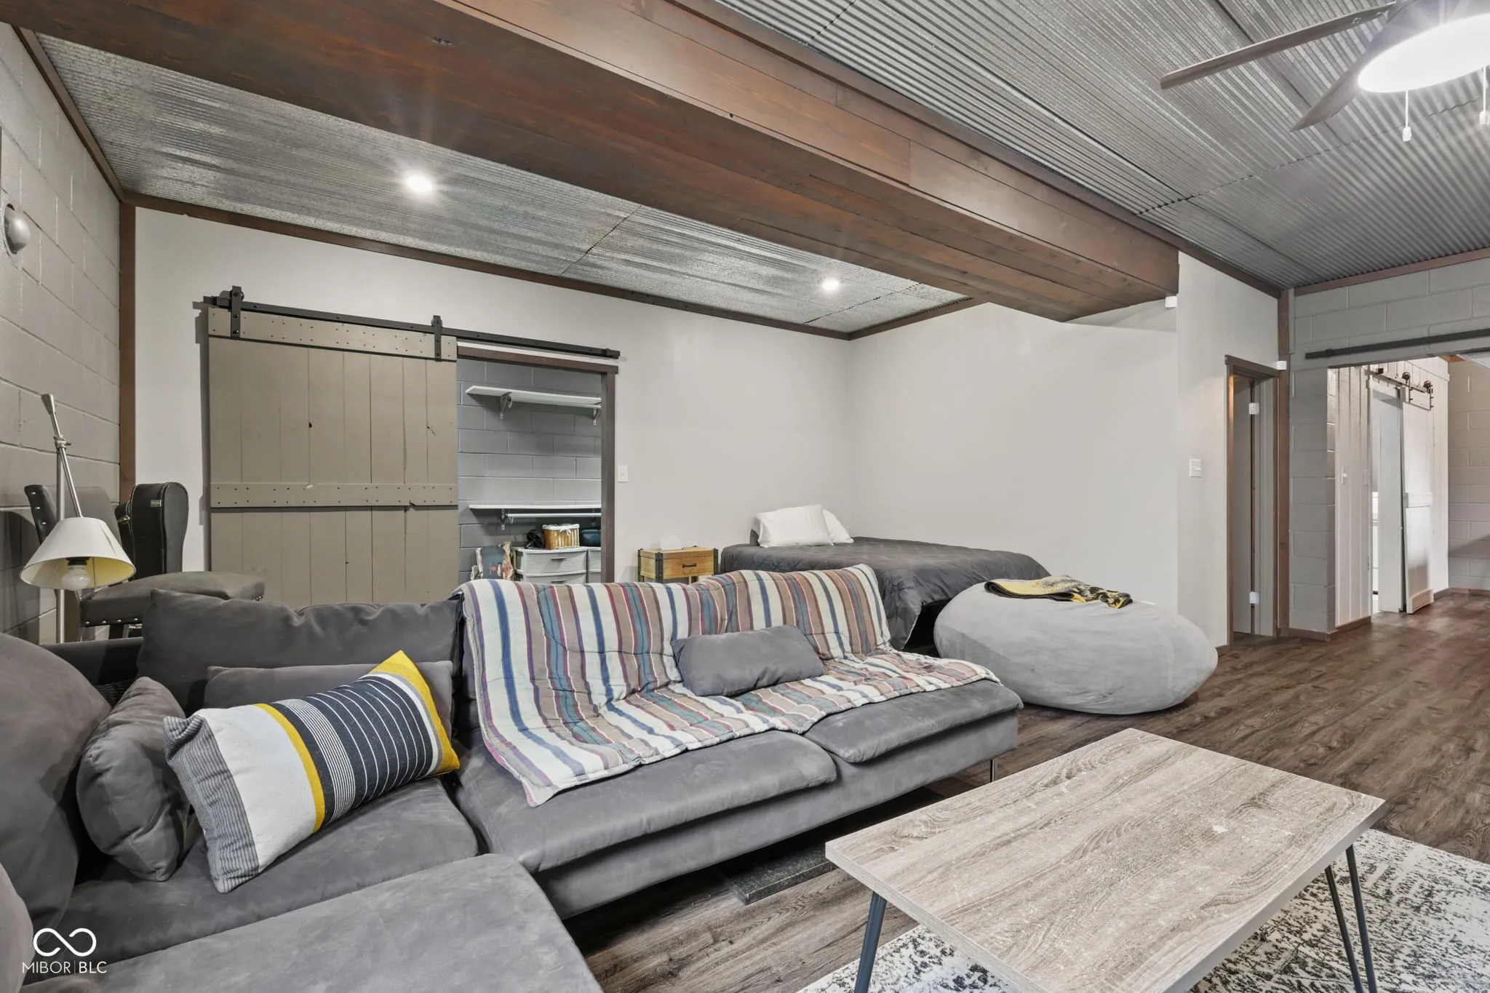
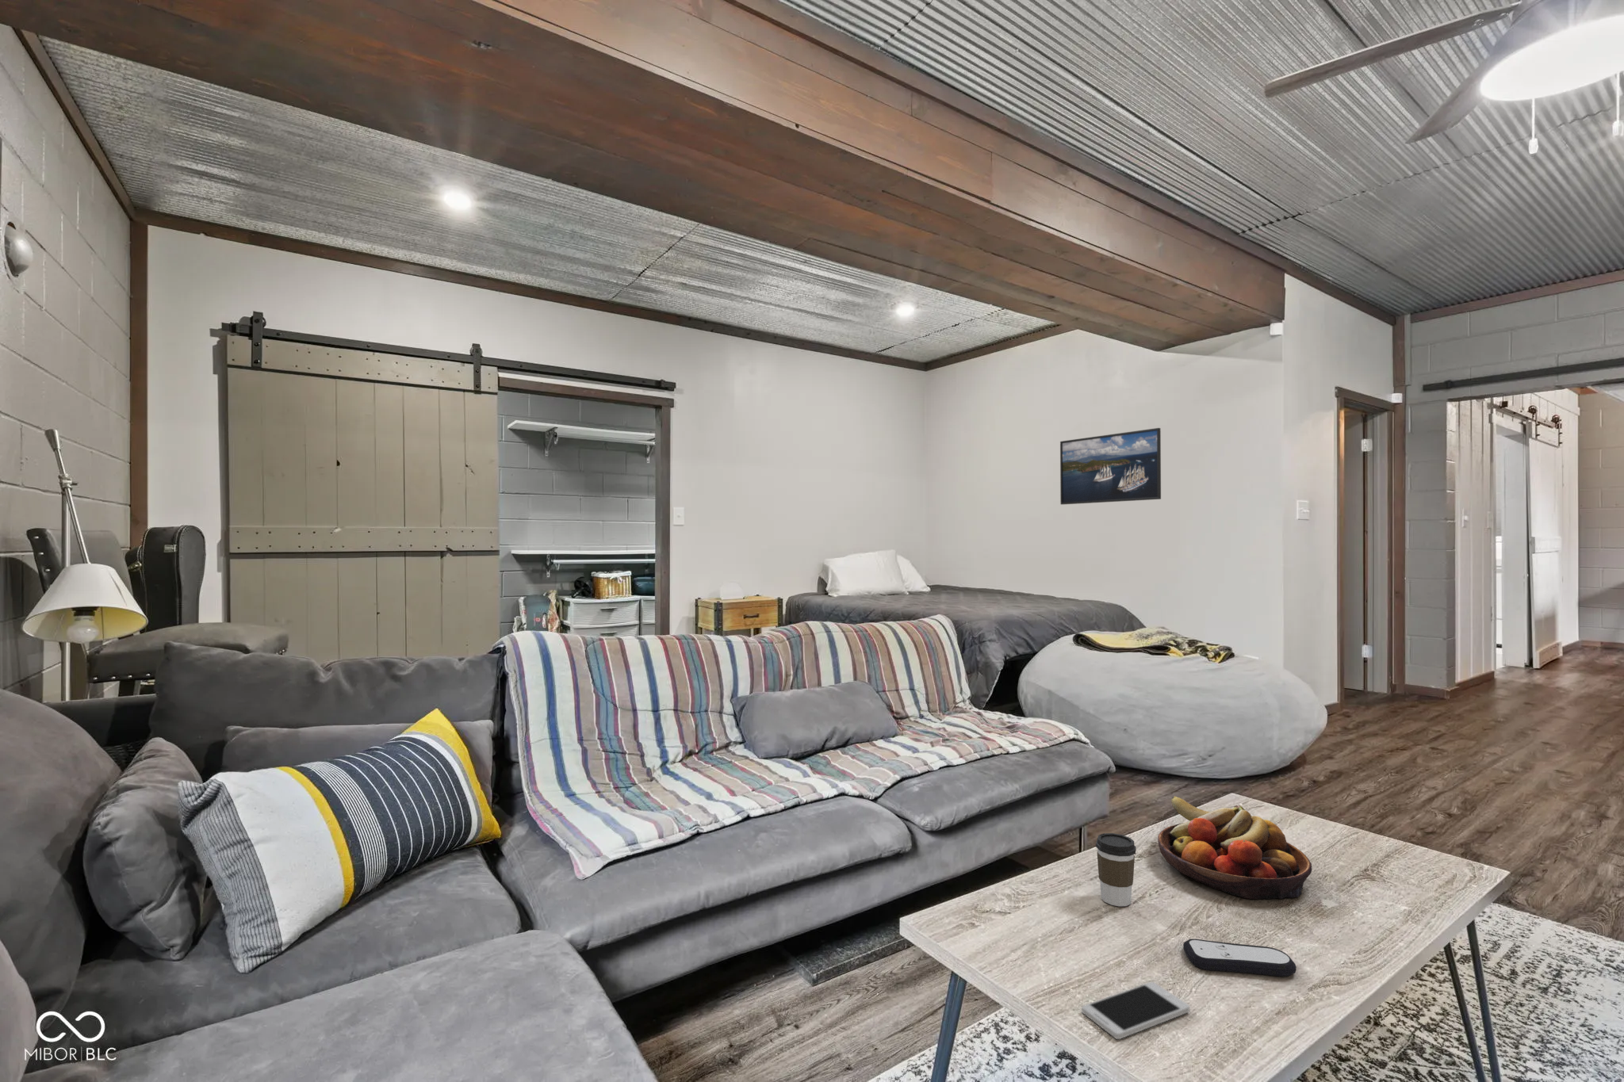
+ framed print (1107, 469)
+ fruit bowl (1229, 843)
+ remote control (1239, 956)
+ coffee cup (1116, 869)
+ smartphone (1135, 1008)
